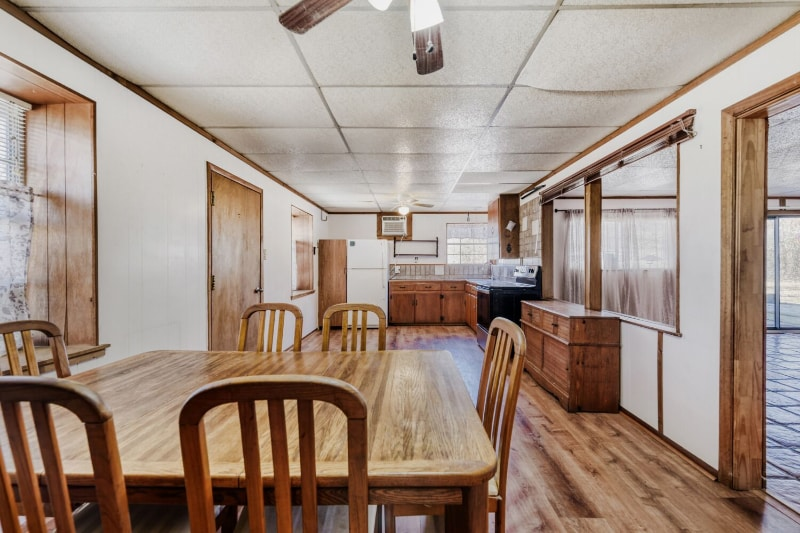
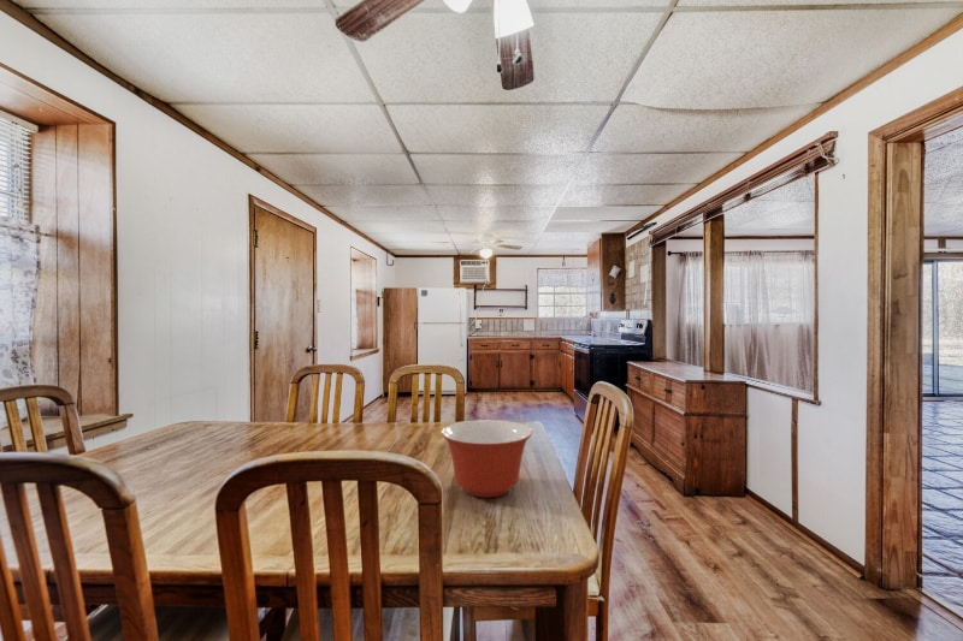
+ mixing bowl (486, 458)
